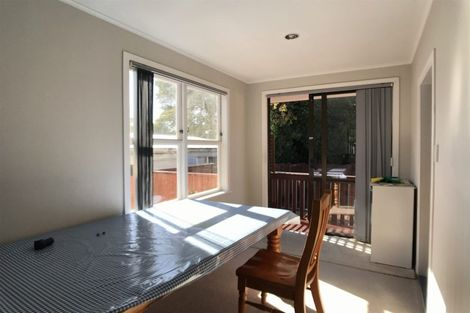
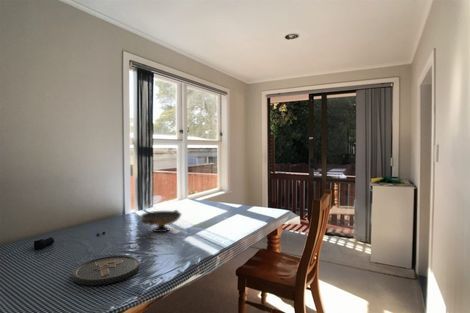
+ decorative bowl (161, 222)
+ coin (107, 268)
